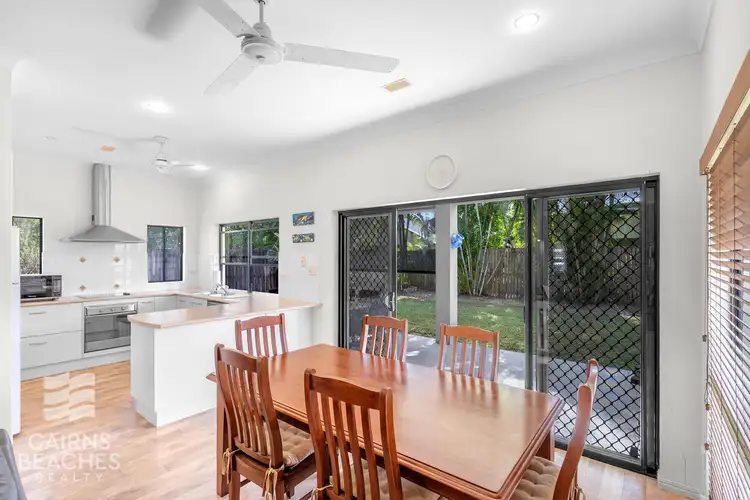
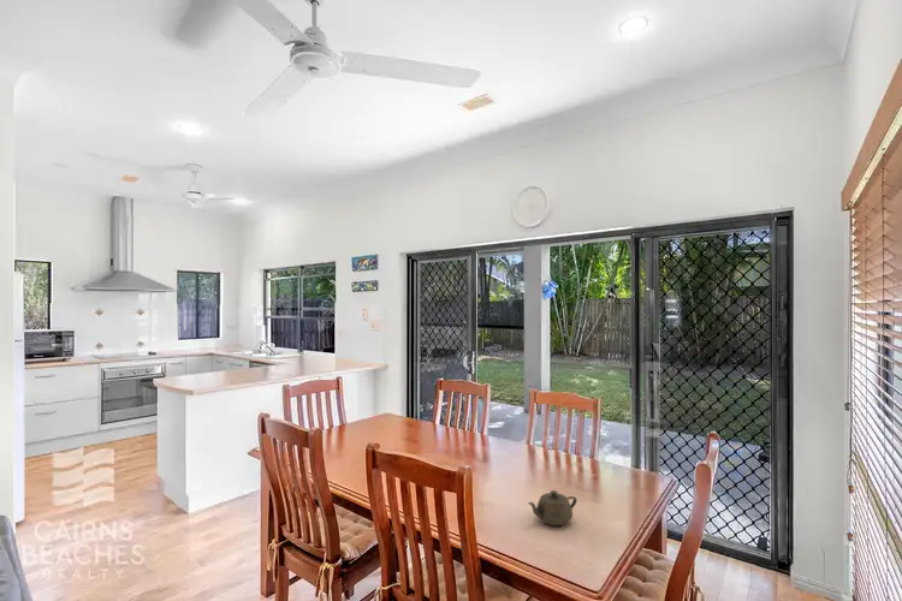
+ teapot (552, 506)
